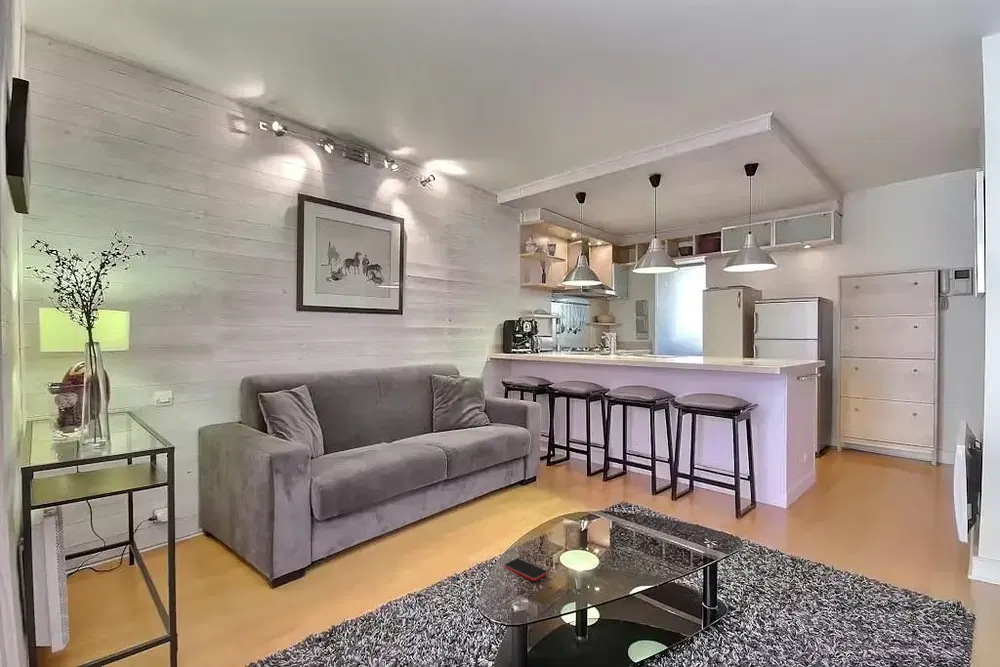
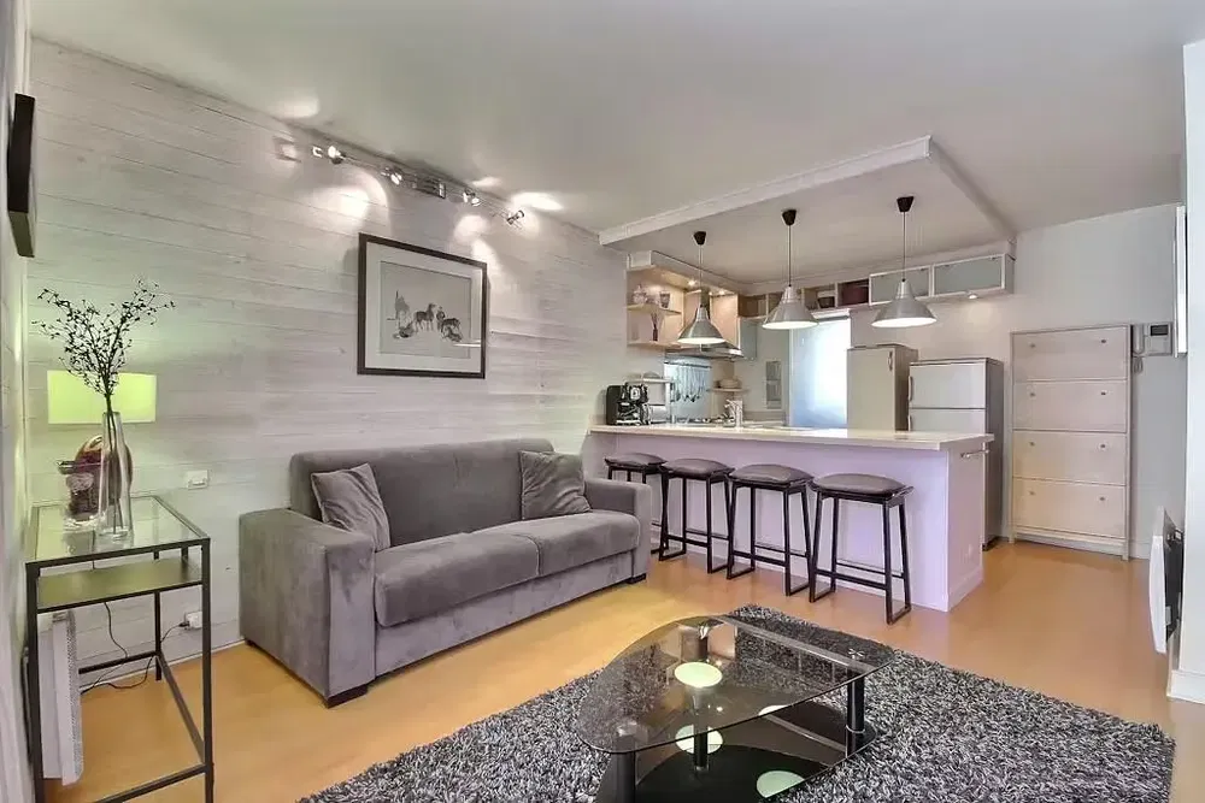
- smartphone (525, 569)
